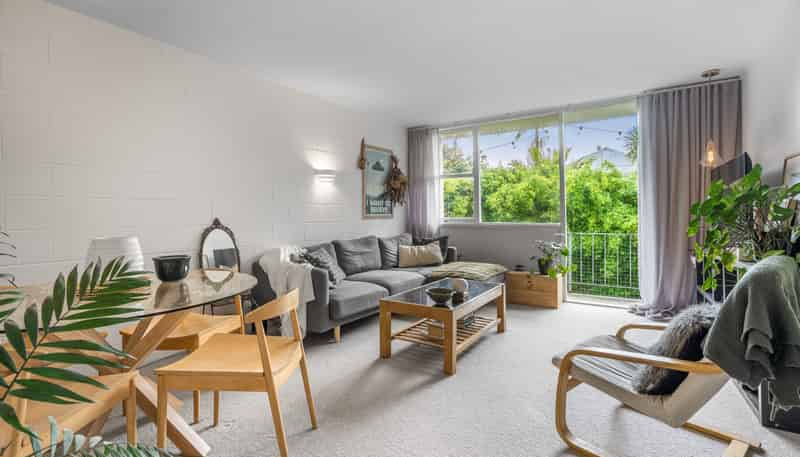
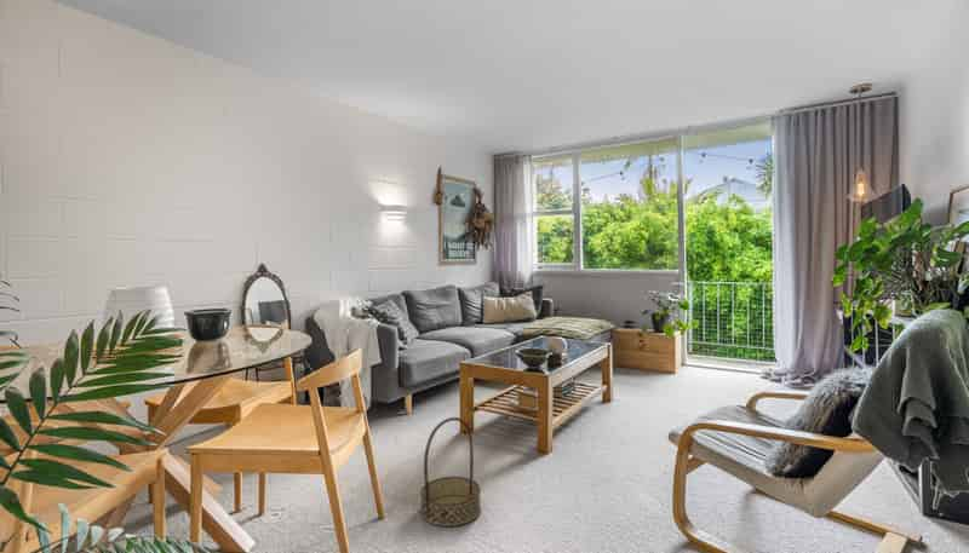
+ basket (449, 477)
